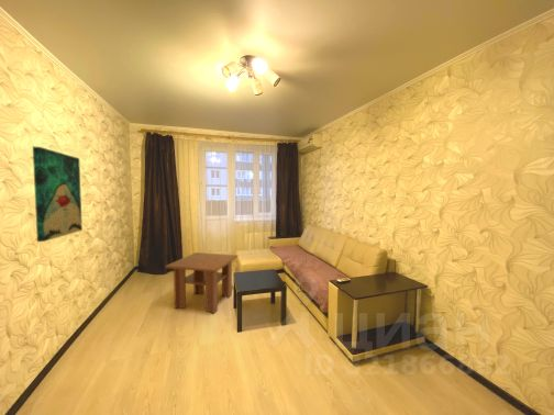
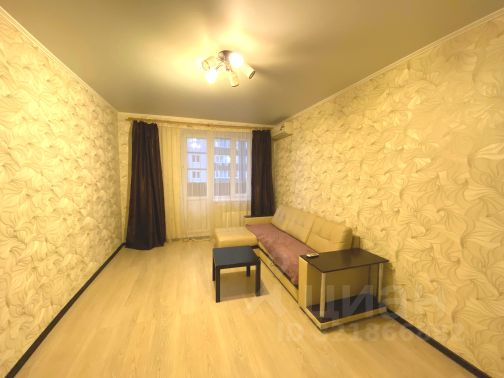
- coffee table (204, 280)
- wall art (60, 194)
